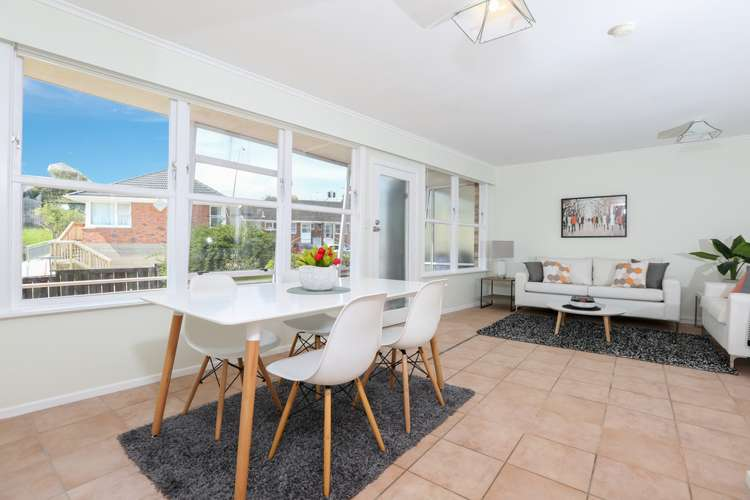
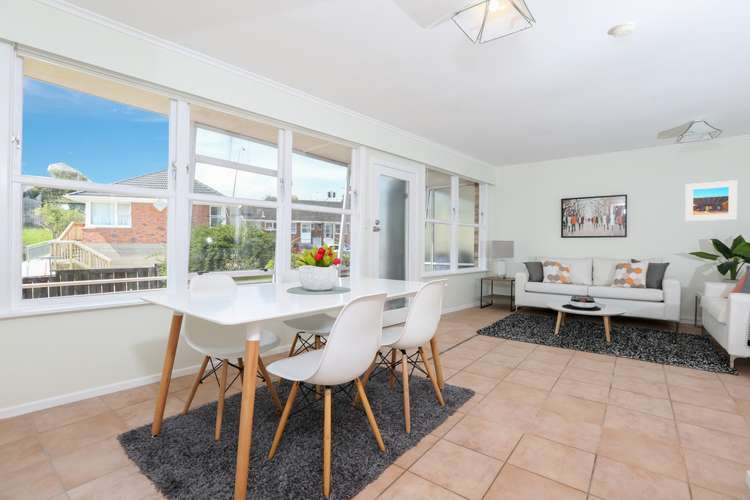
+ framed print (710, 201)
